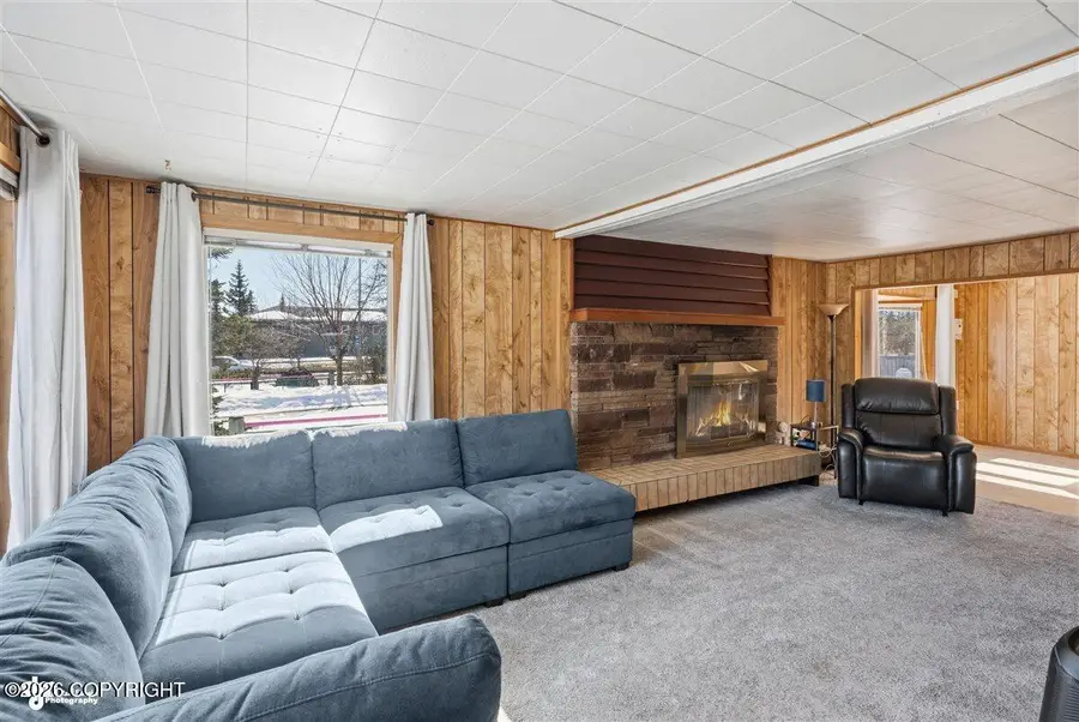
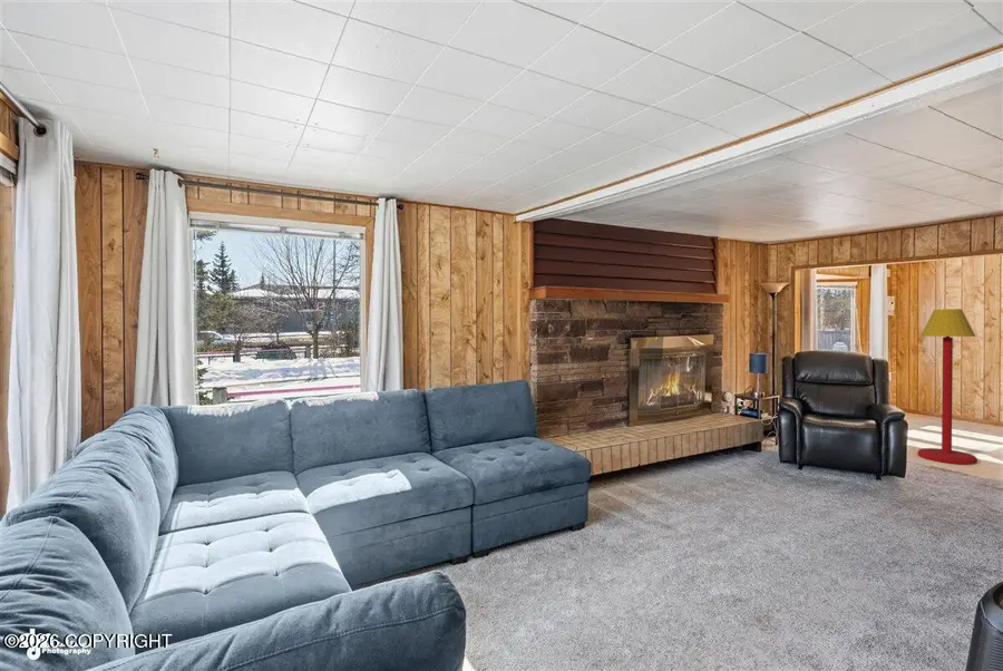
+ floor lamp (947, 383)
